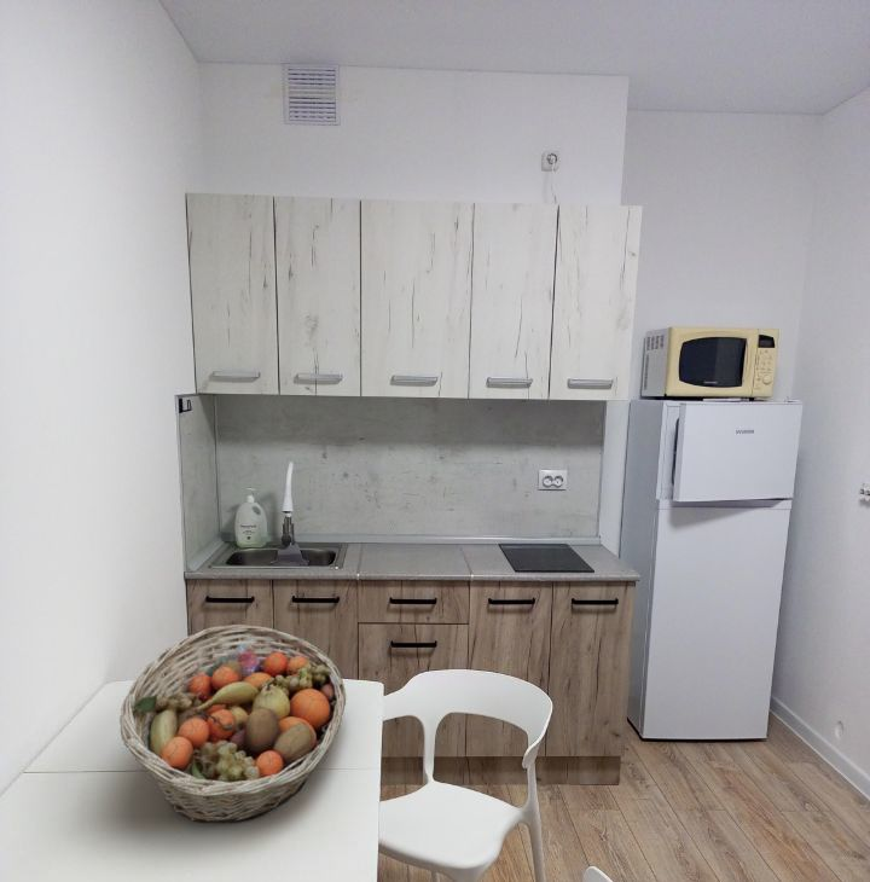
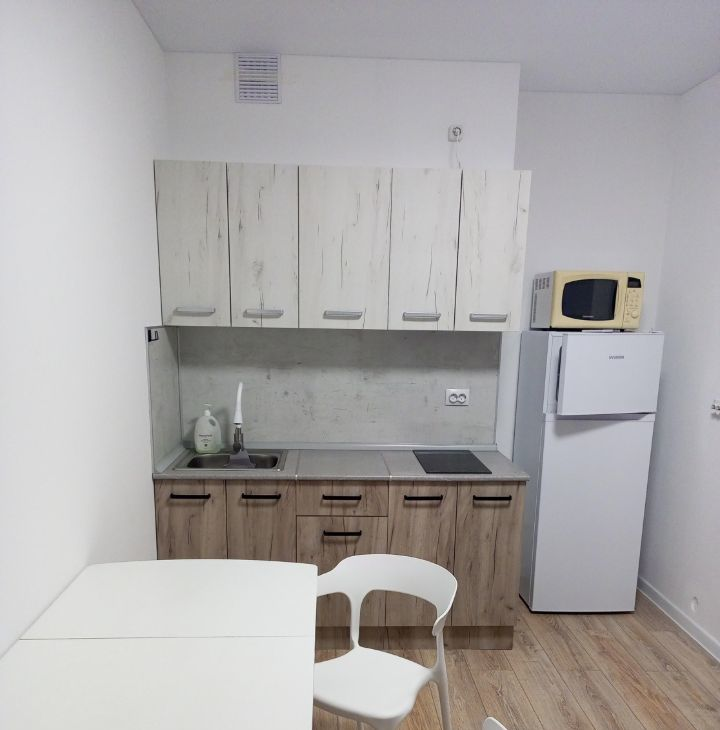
- fruit basket (244, 710)
